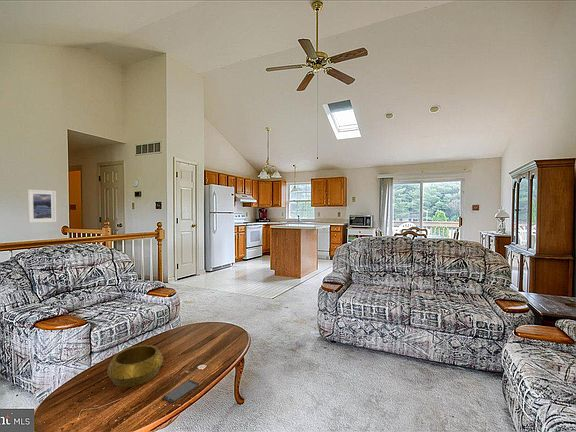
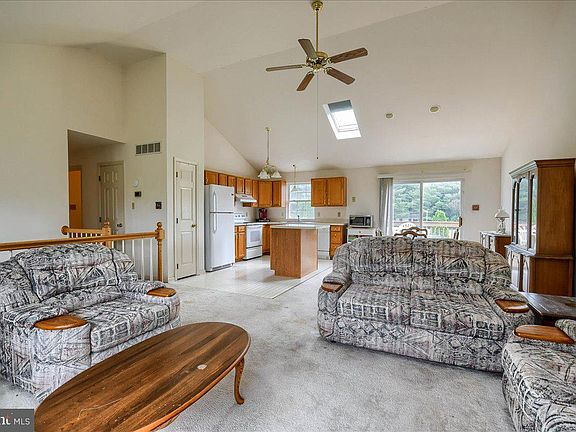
- decorative bowl (136, 364)
- smartphone (181, 390)
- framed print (42, 206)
